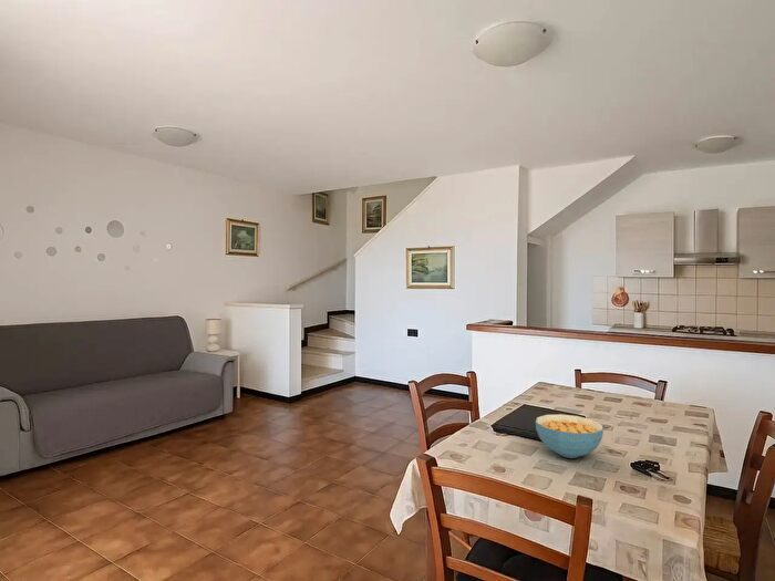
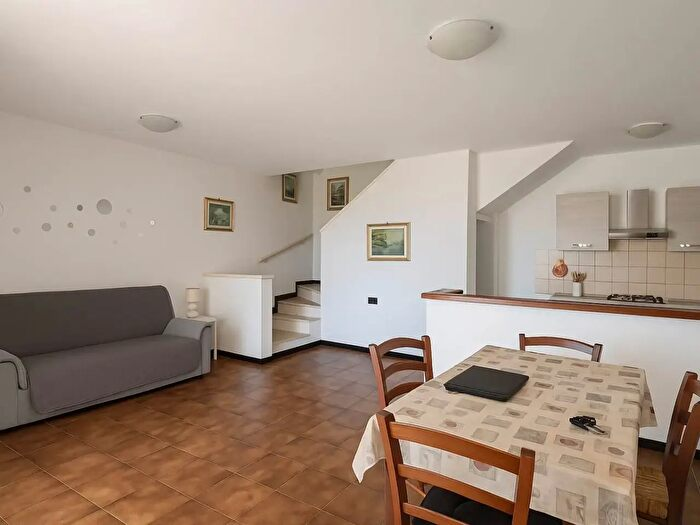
- cereal bowl (568, 438)
